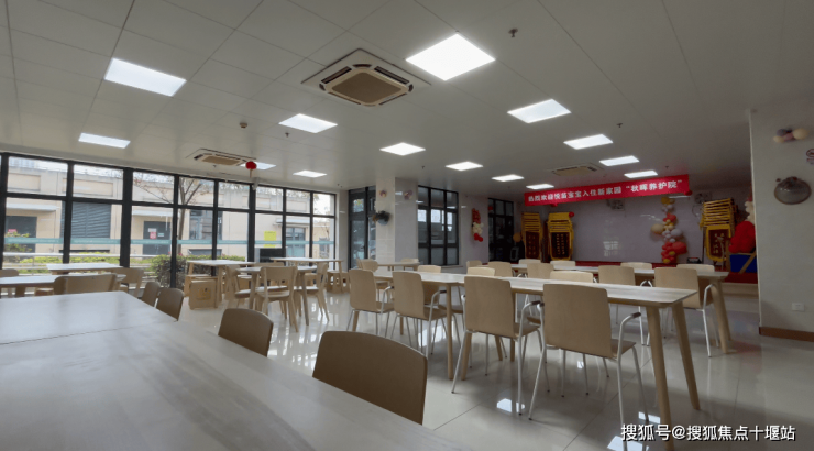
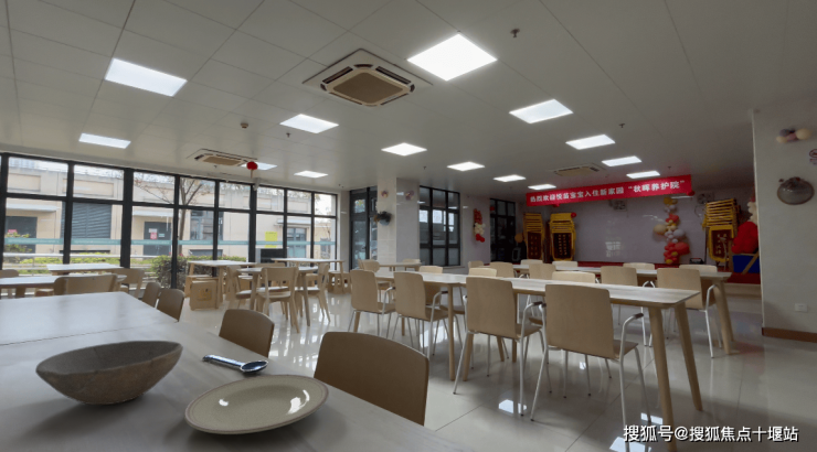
+ plate (261, 406)
+ spoon (235, 360)
+ bowl (116, 375)
